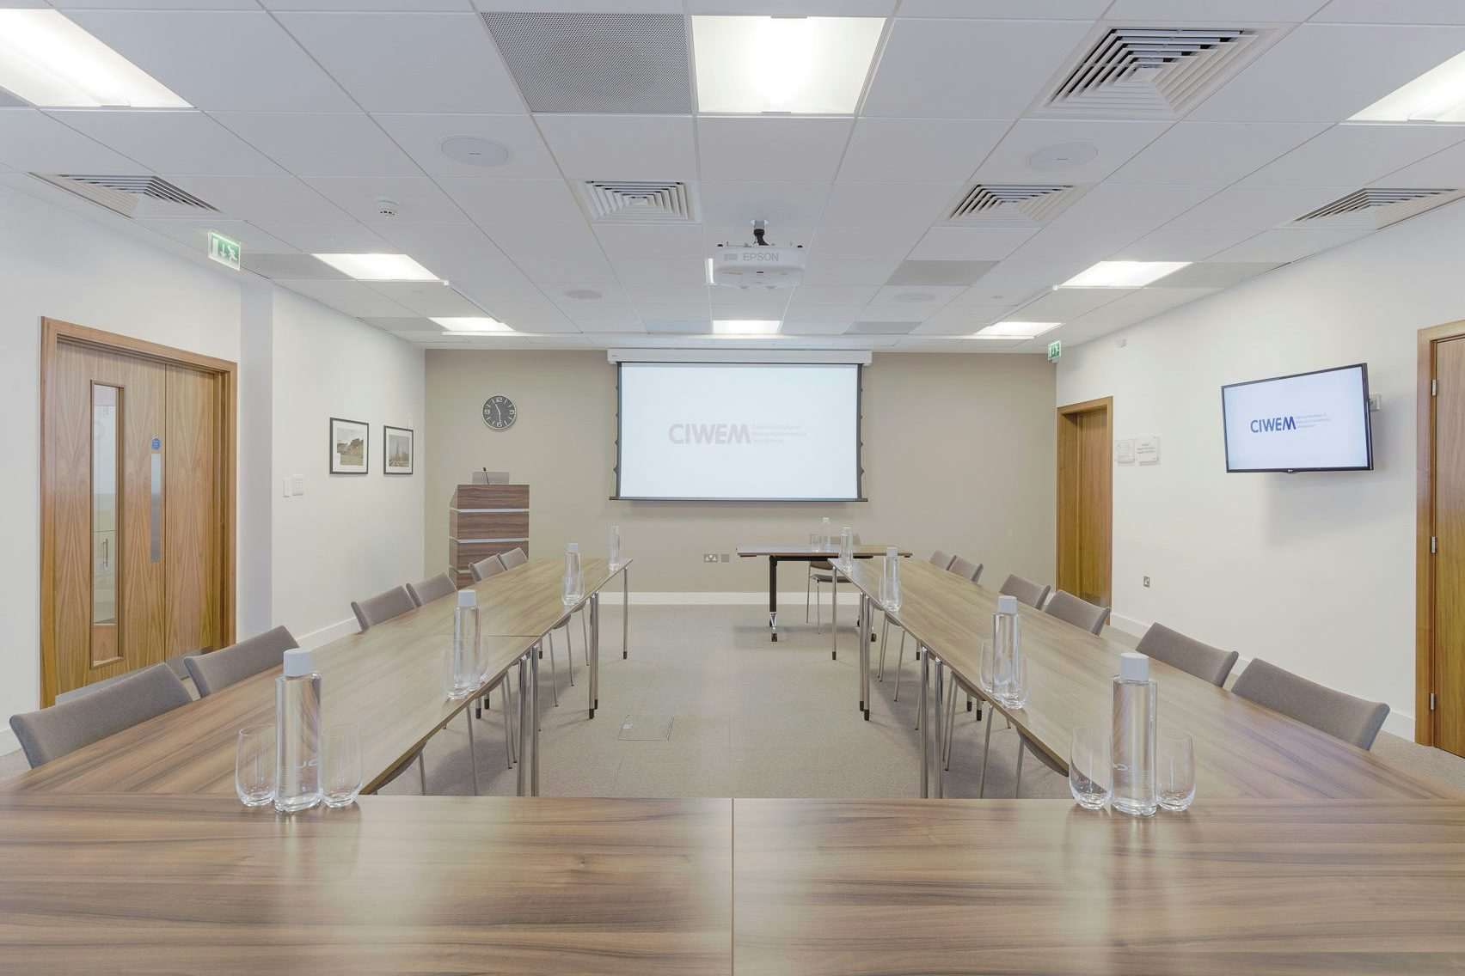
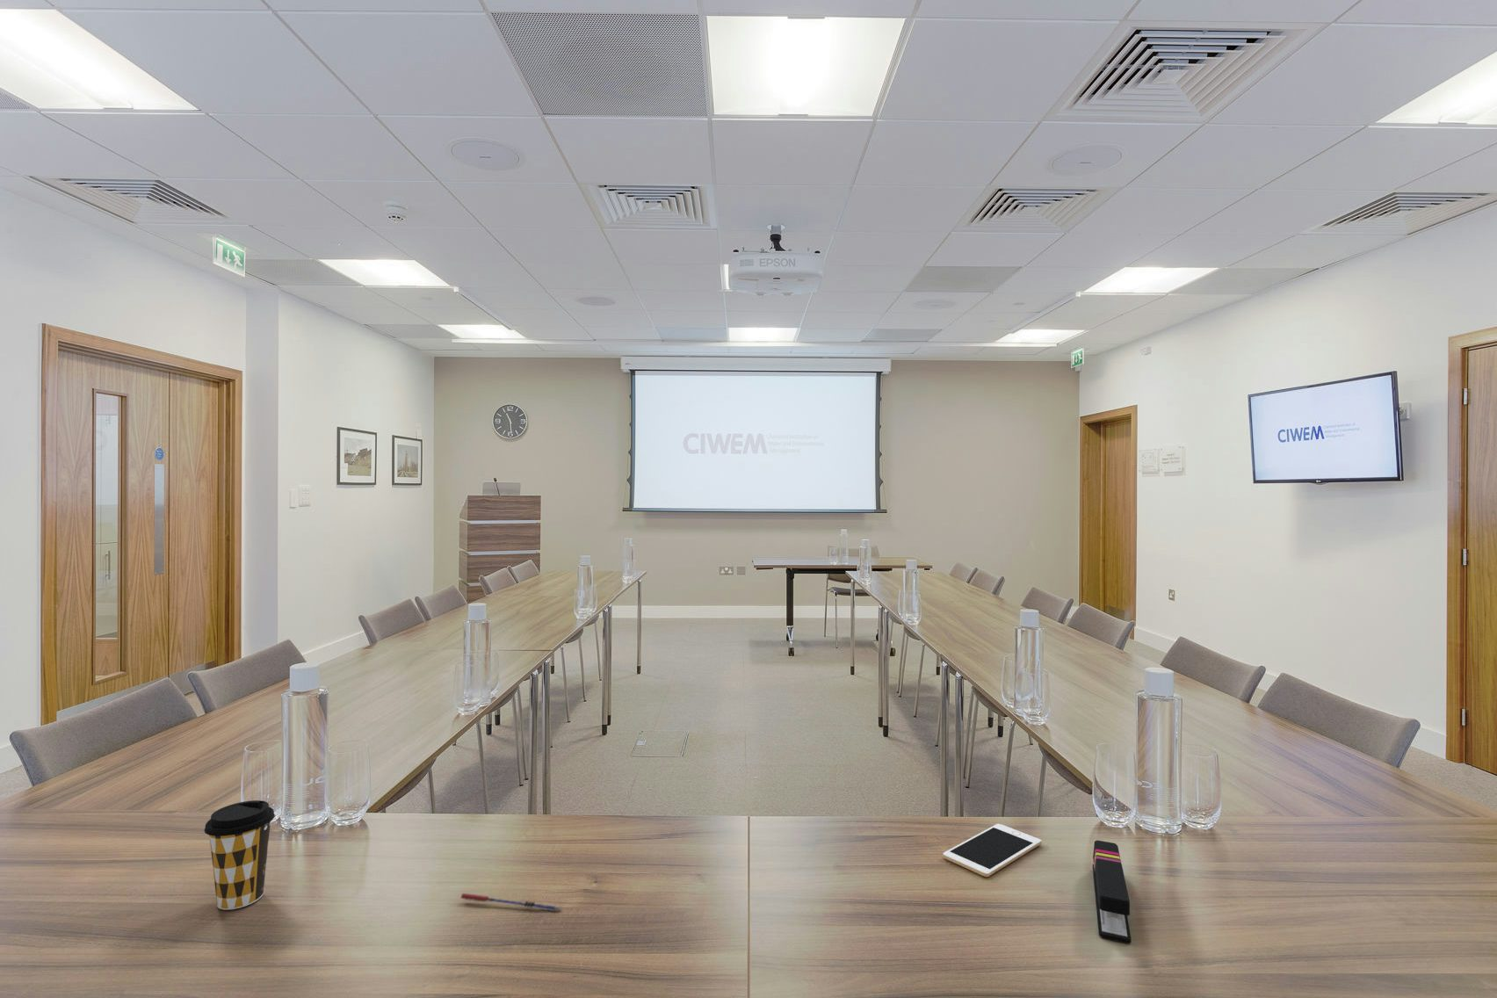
+ coffee cup (239, 854)
+ stapler (1109, 883)
+ pen (510, 901)
+ cell phone (992, 848)
